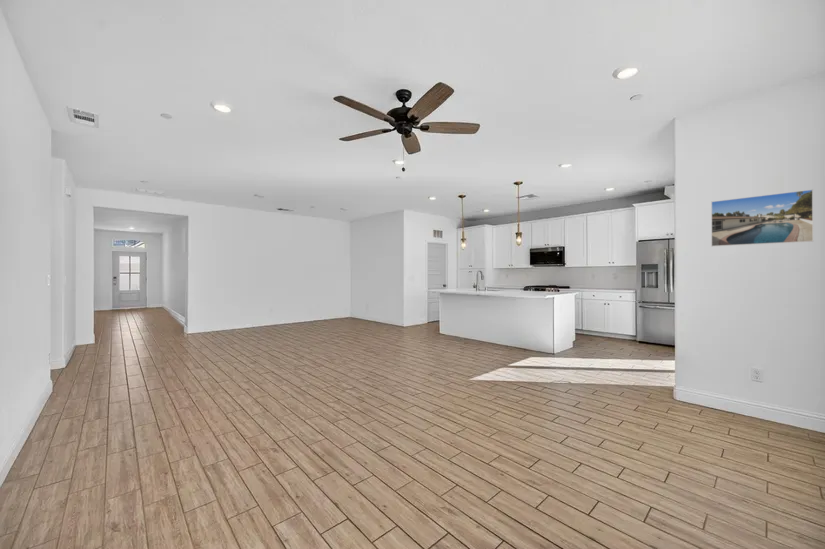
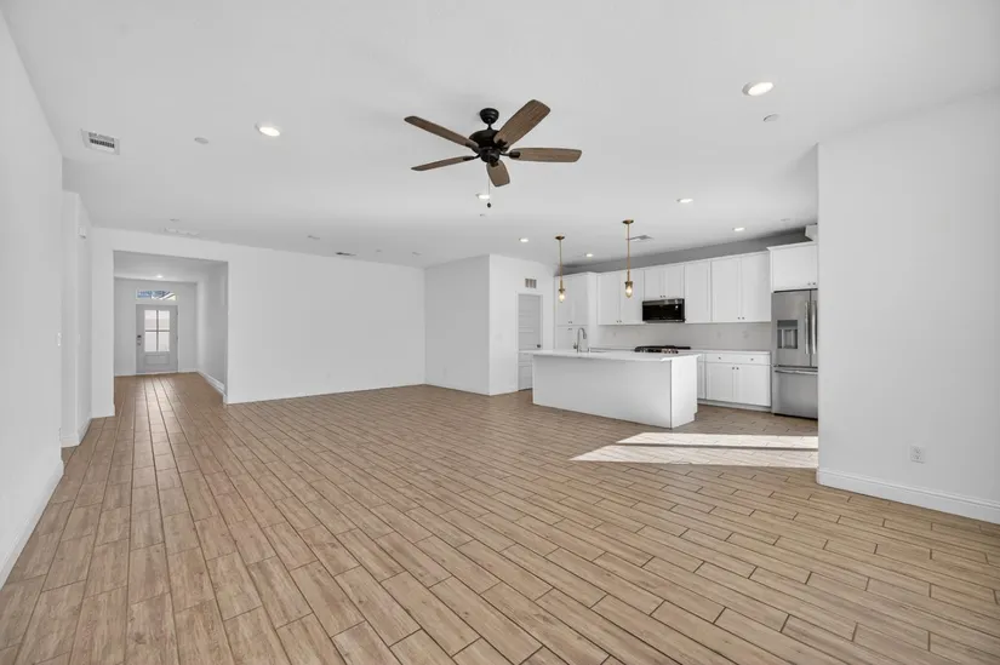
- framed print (758, 220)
